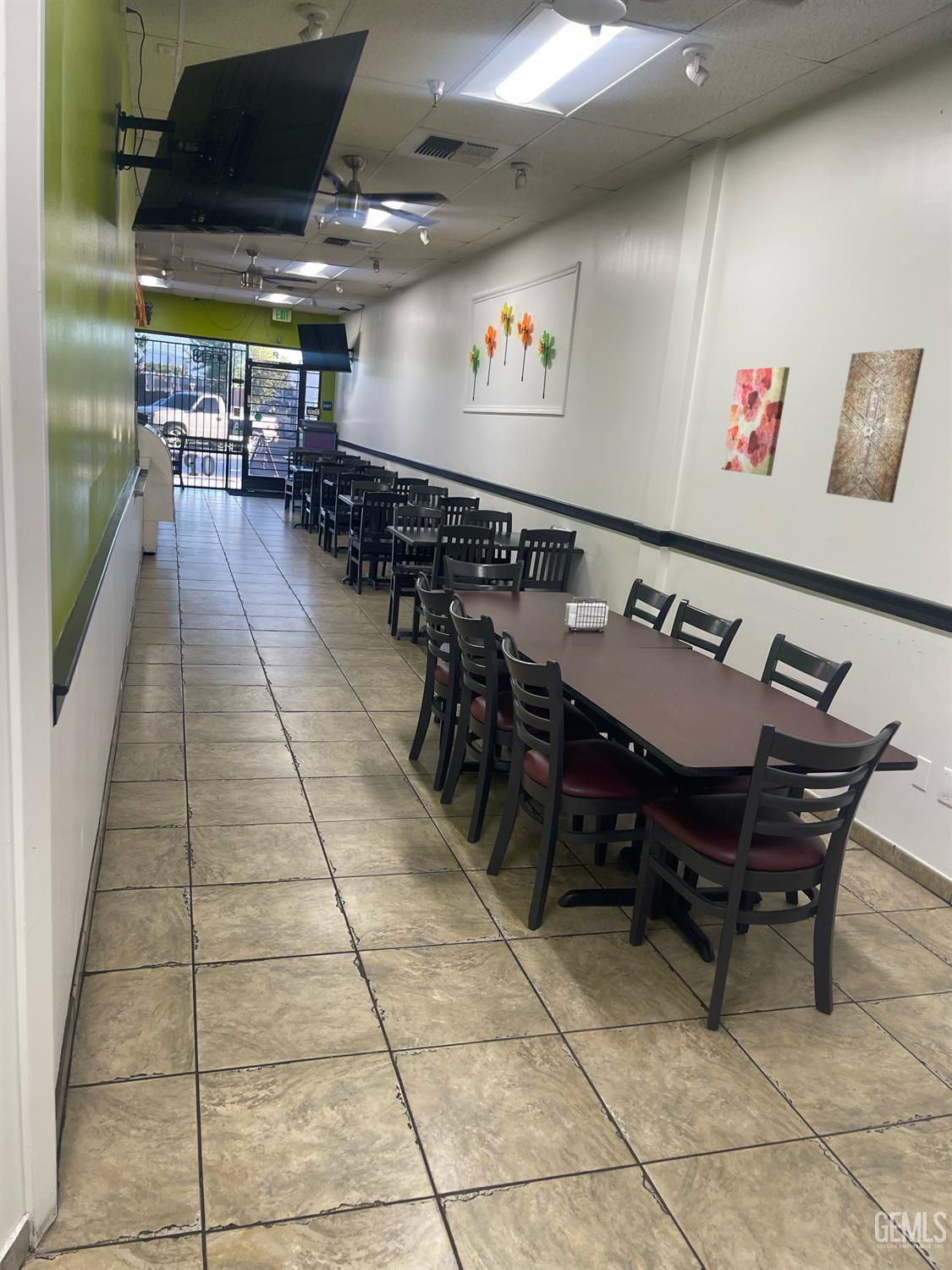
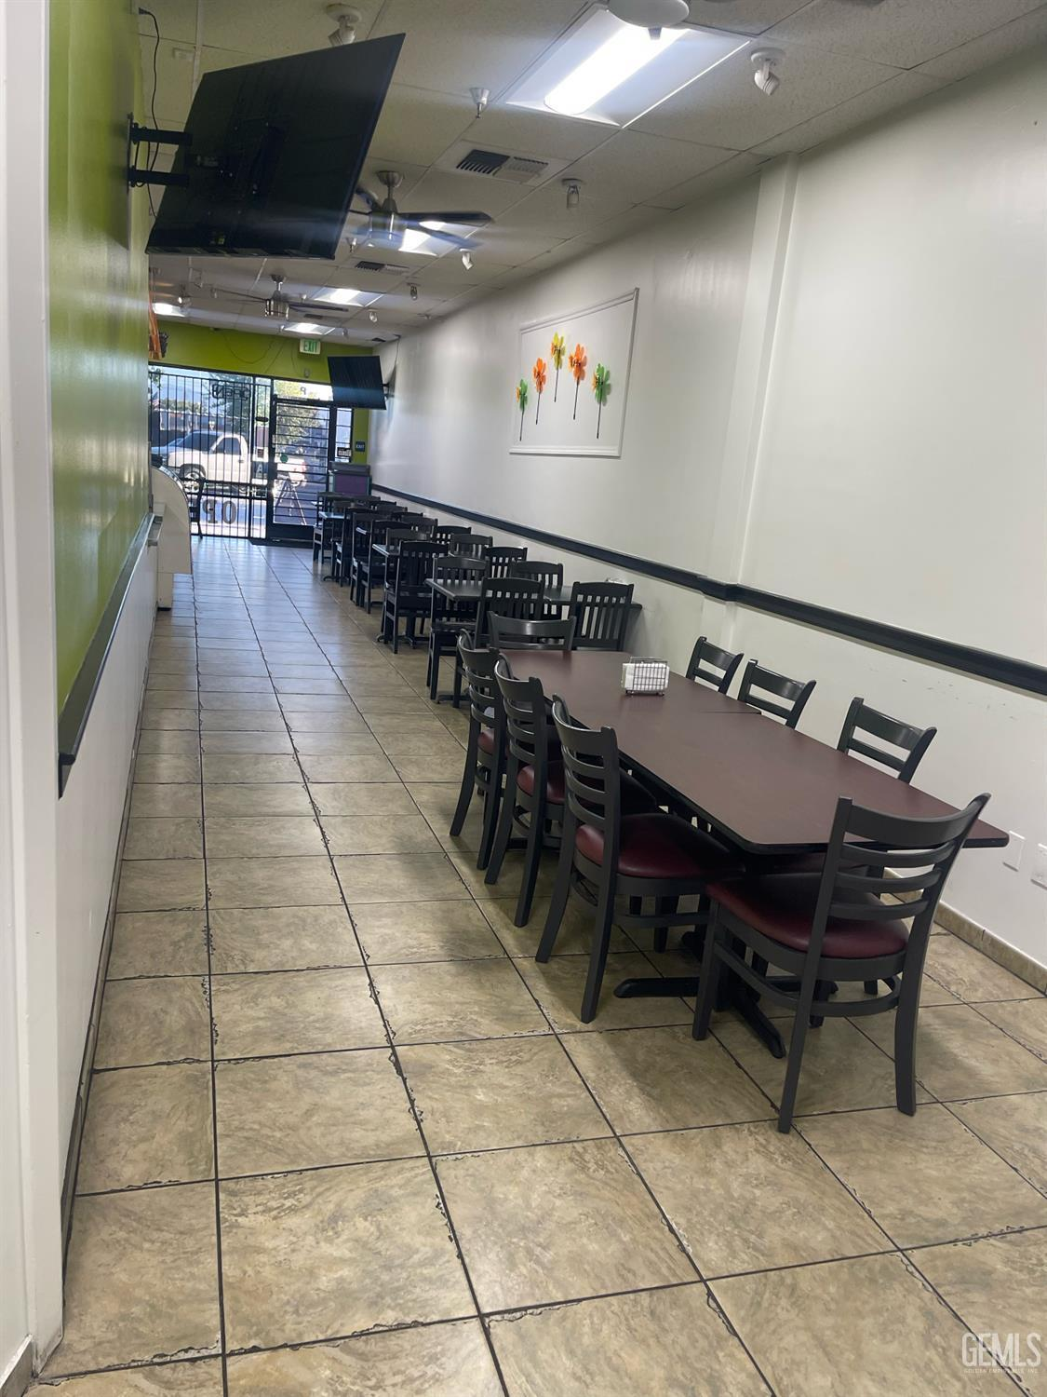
- wall art (753, 421)
- wall art (872, 426)
